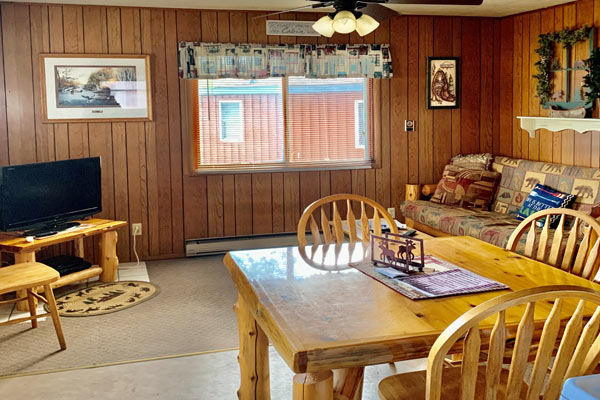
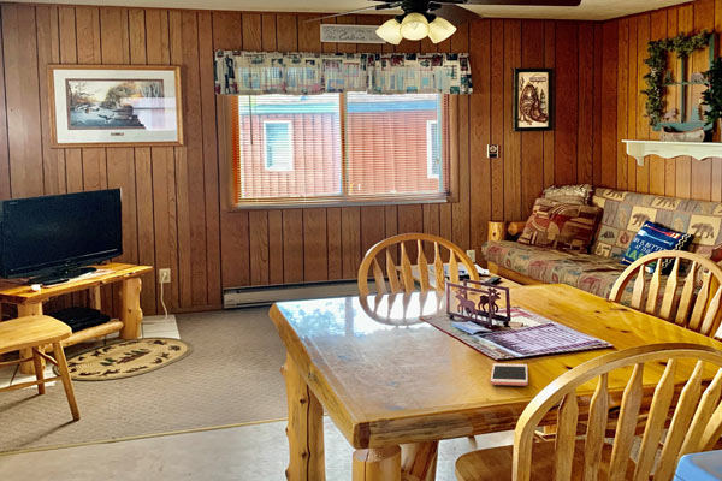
+ cell phone (509, 374)
